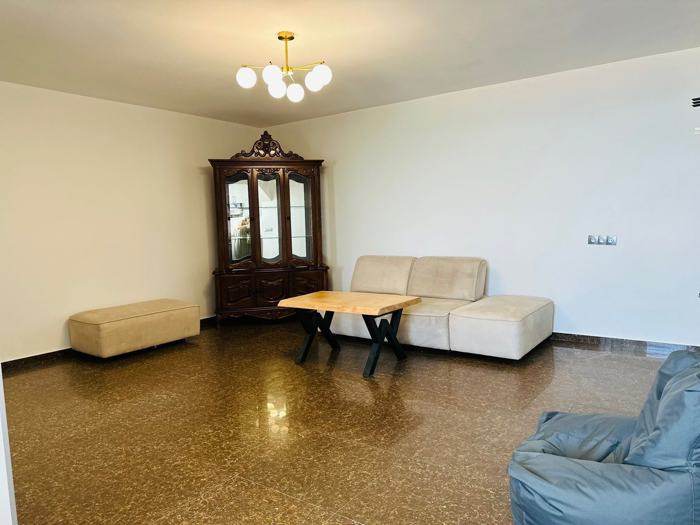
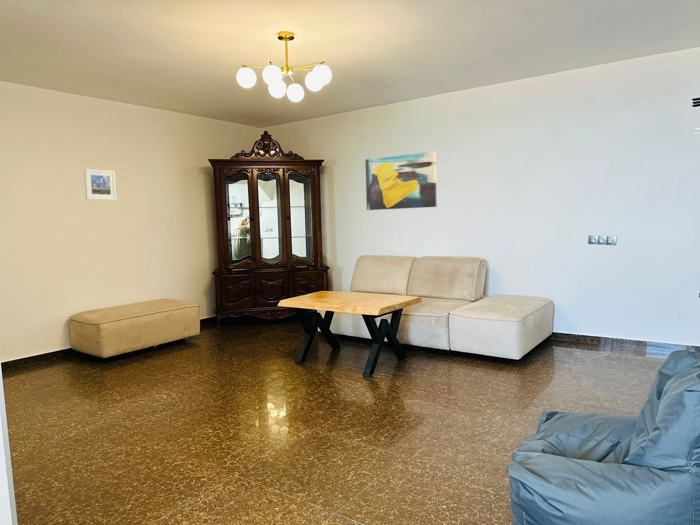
+ wall art (399, 182)
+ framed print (100, 185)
